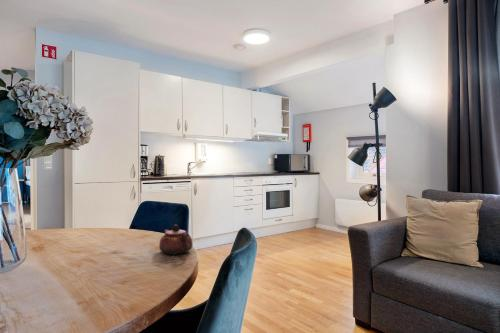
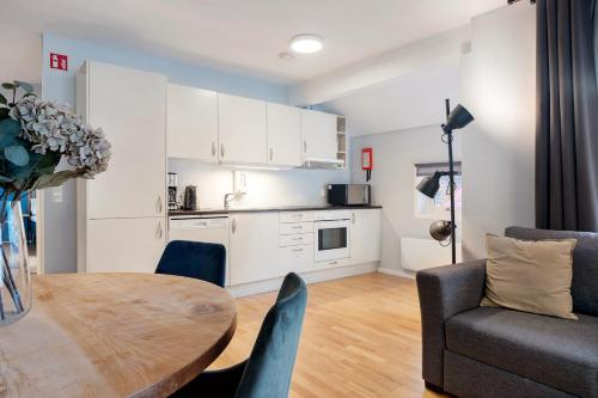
- teapot (176, 238)
